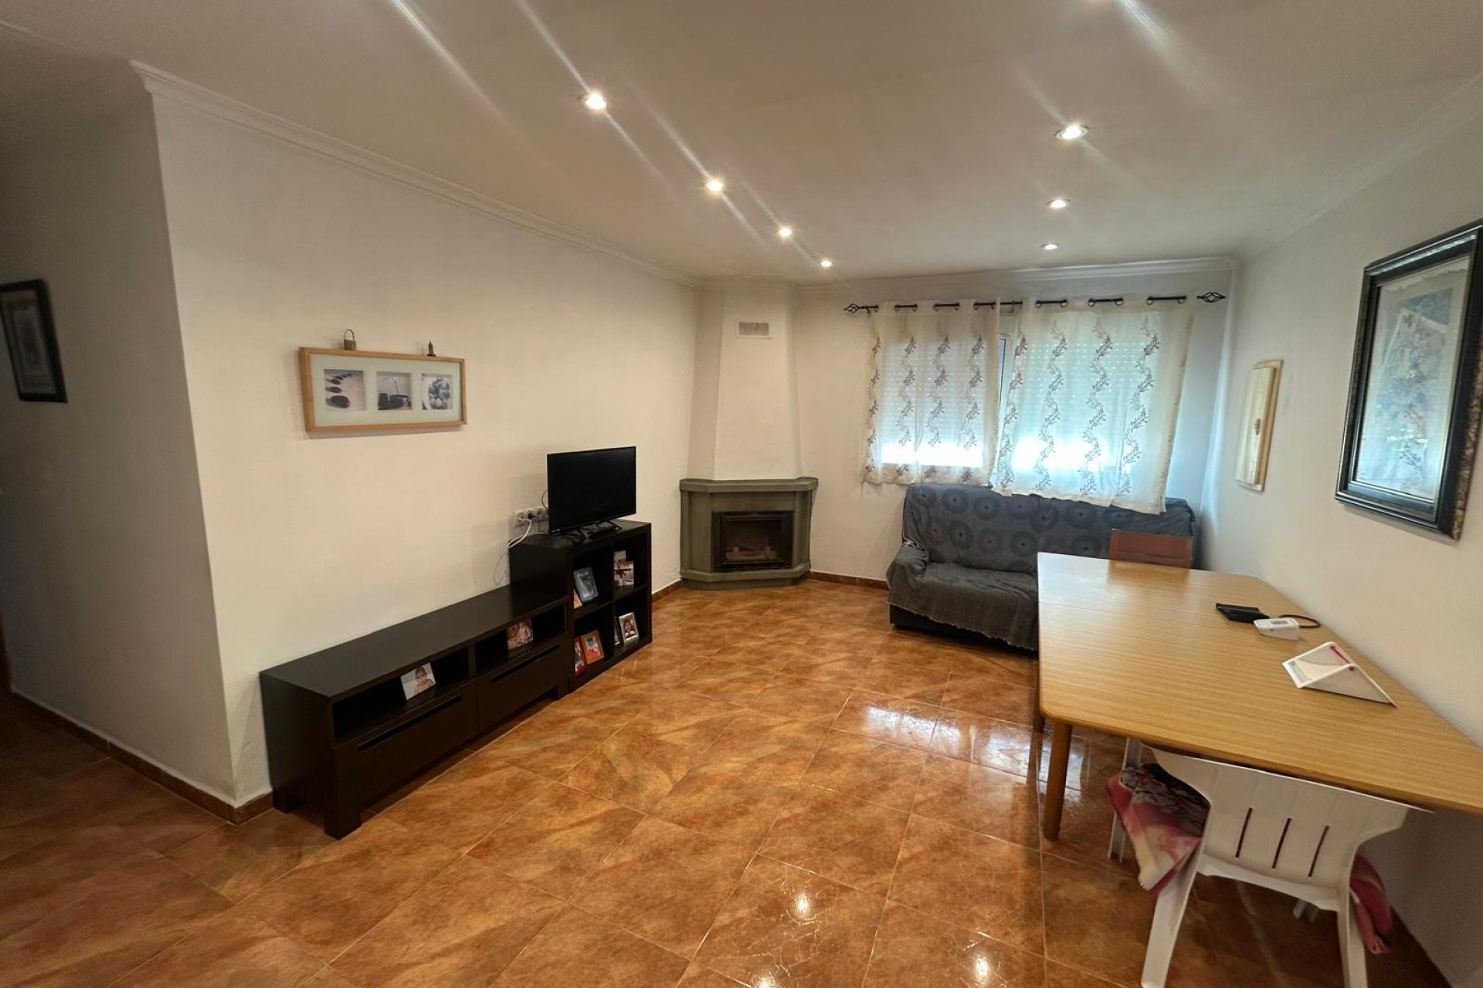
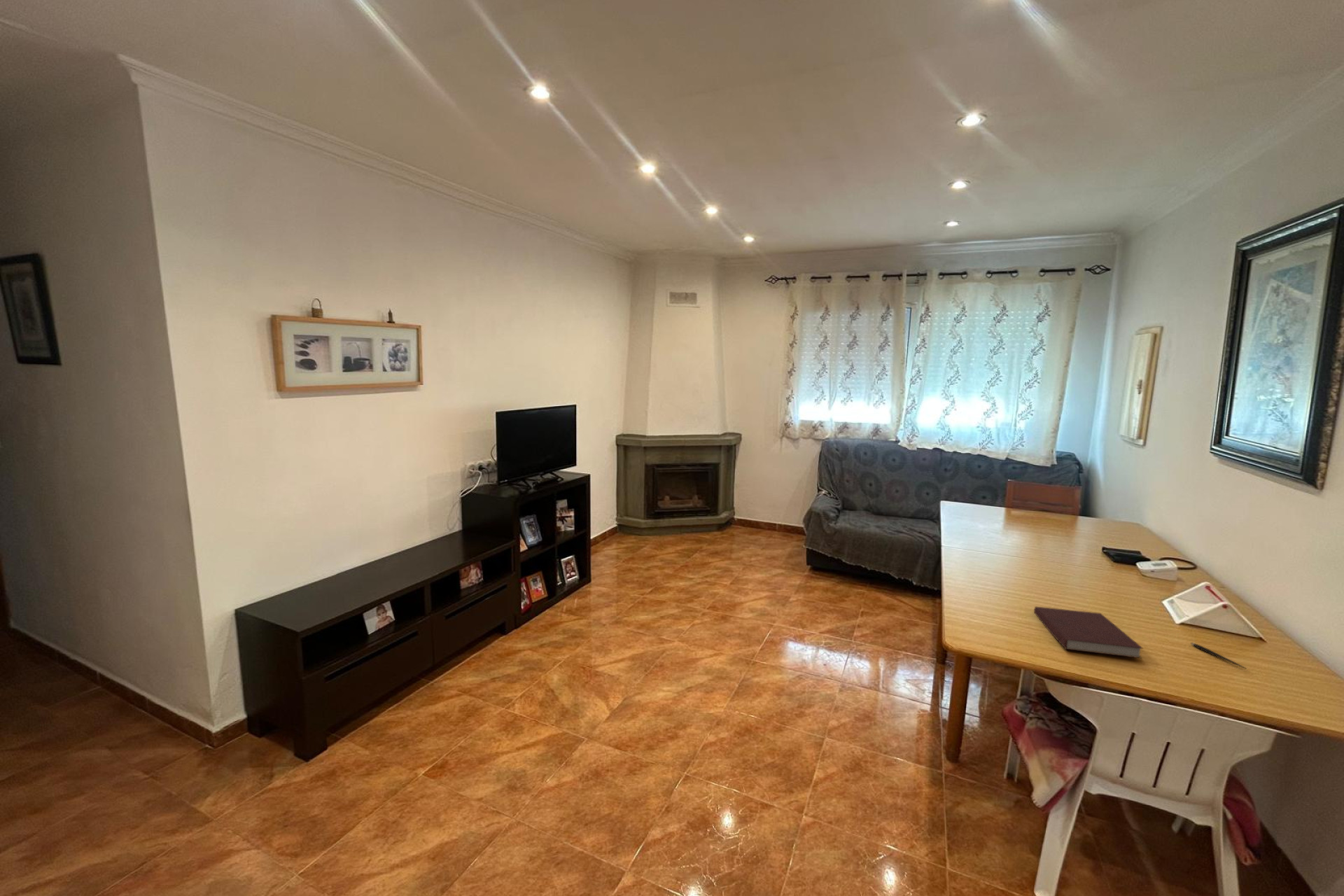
+ pen (1217, 654)
+ notebook (1084, 630)
